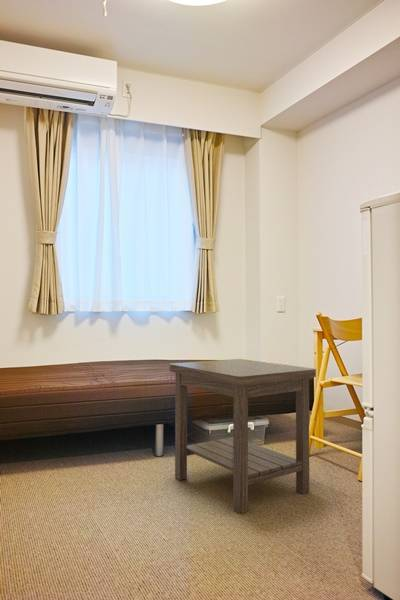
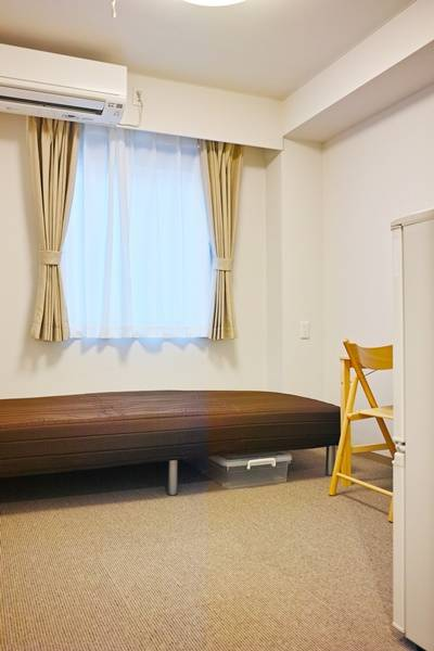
- side table (239, 425)
